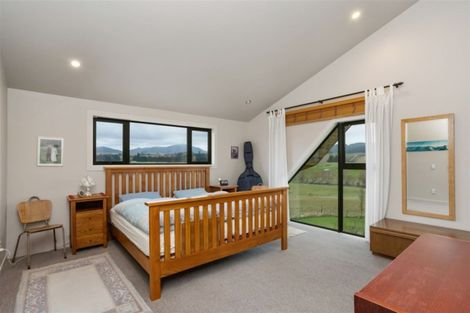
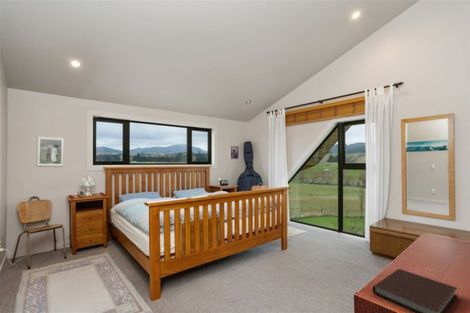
+ notebook (414, 290)
